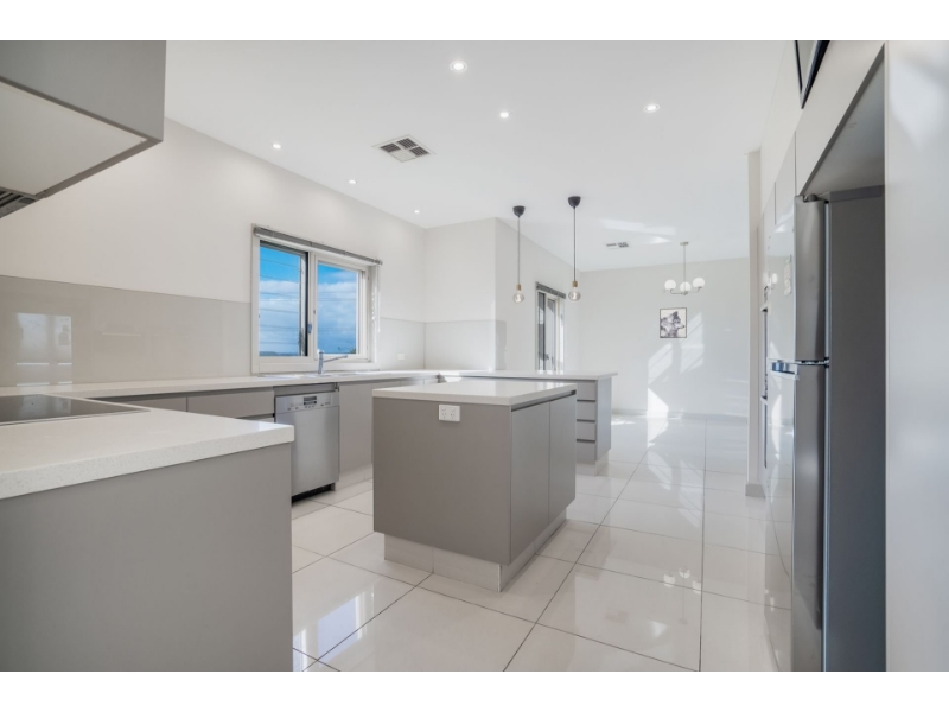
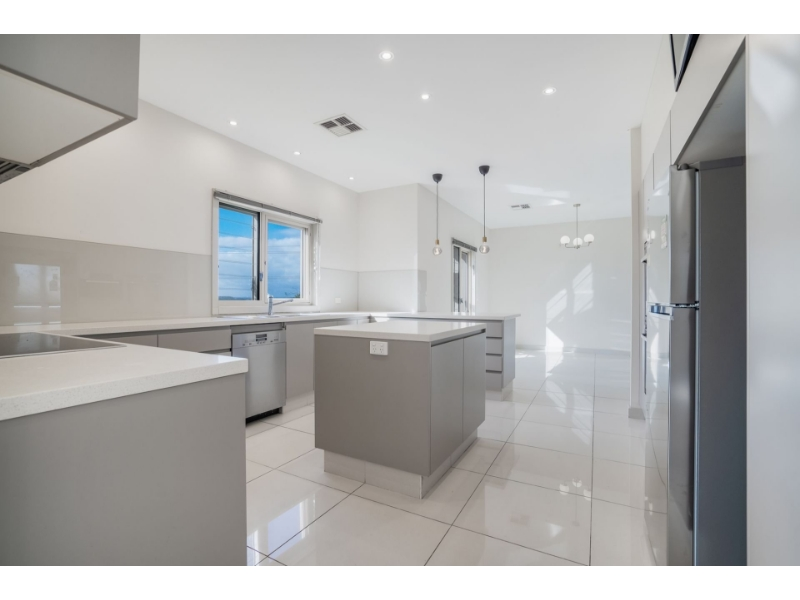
- wall art (673, 323)
